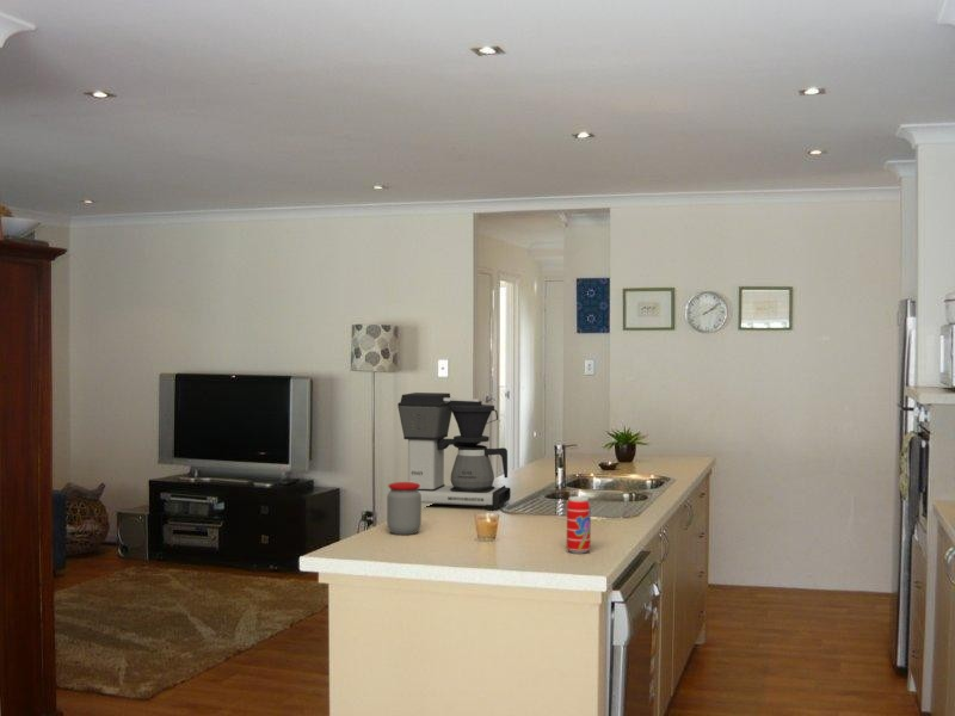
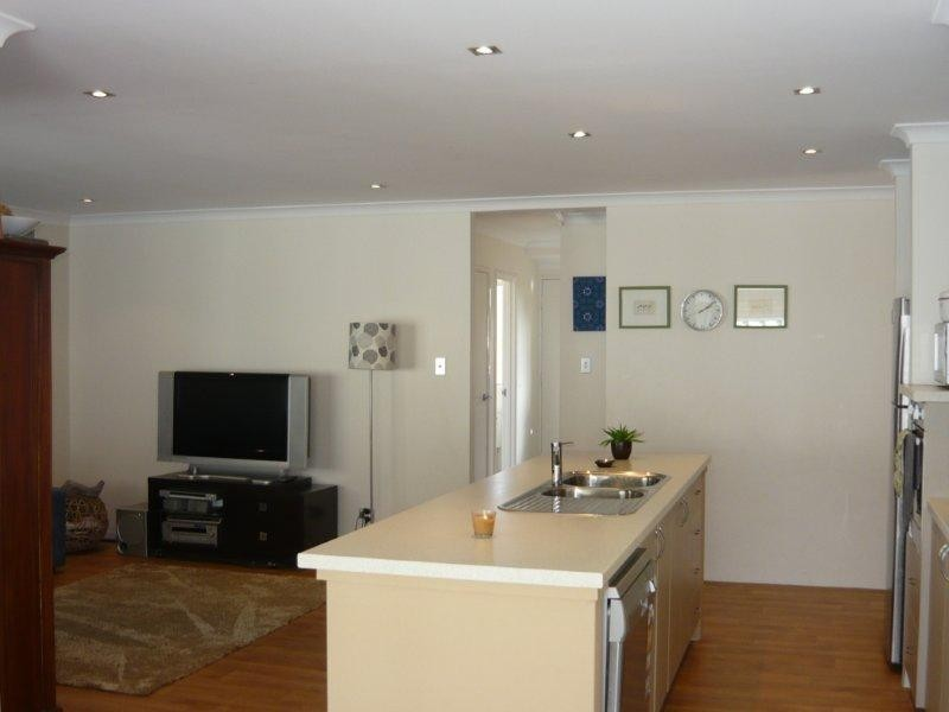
- coffee maker (455, 446)
- jar (403, 507)
- beverage can (578, 524)
